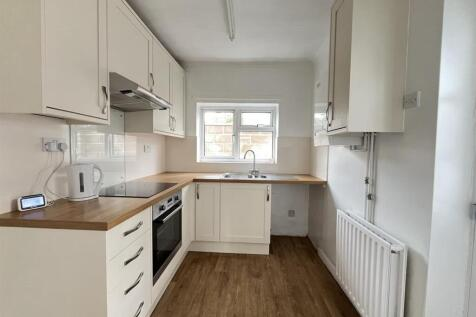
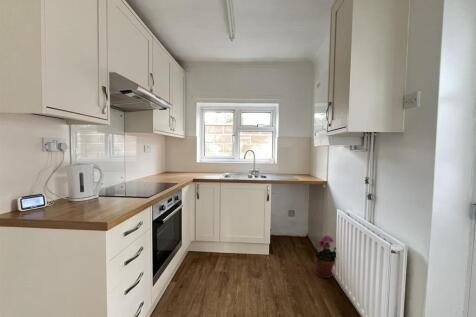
+ potted plant (325, 254)
